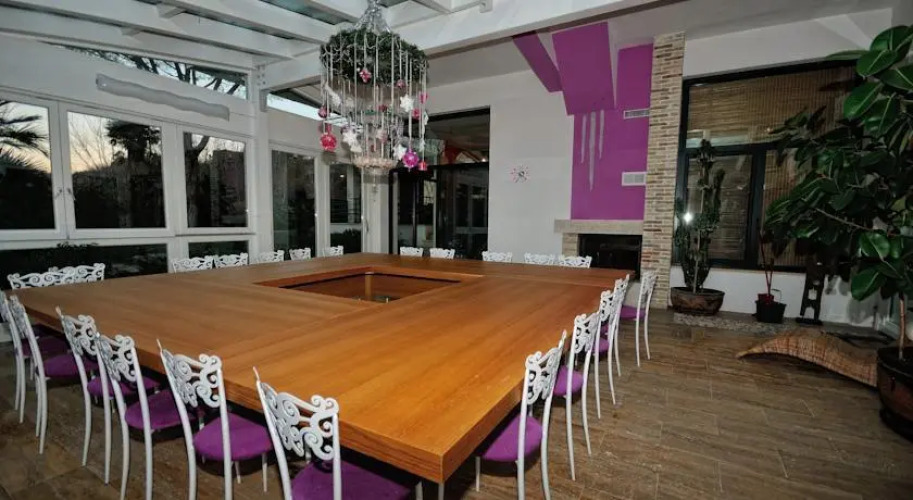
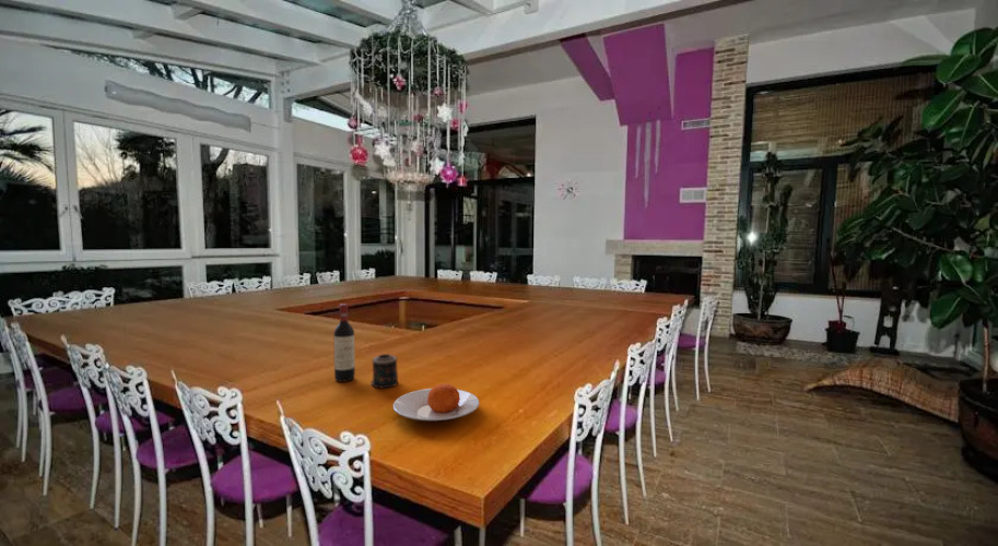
+ wine bottle (343, 342)
+ candle (383, 369)
+ plate (436, 399)
